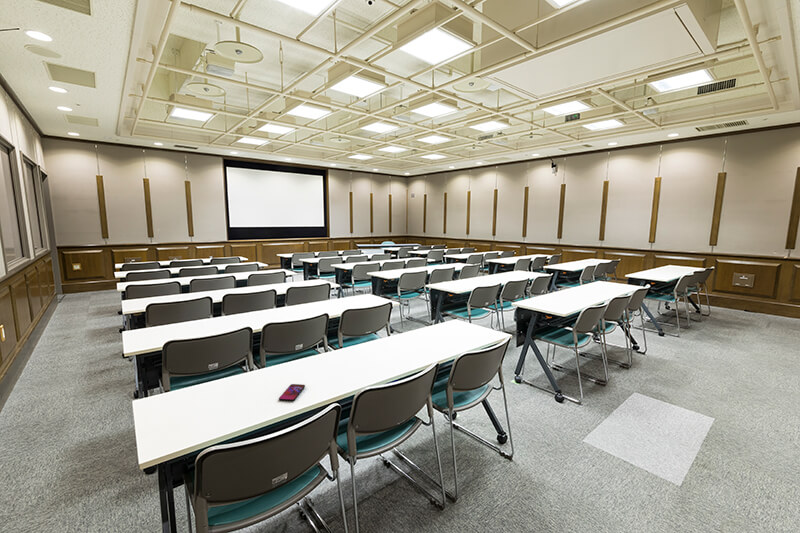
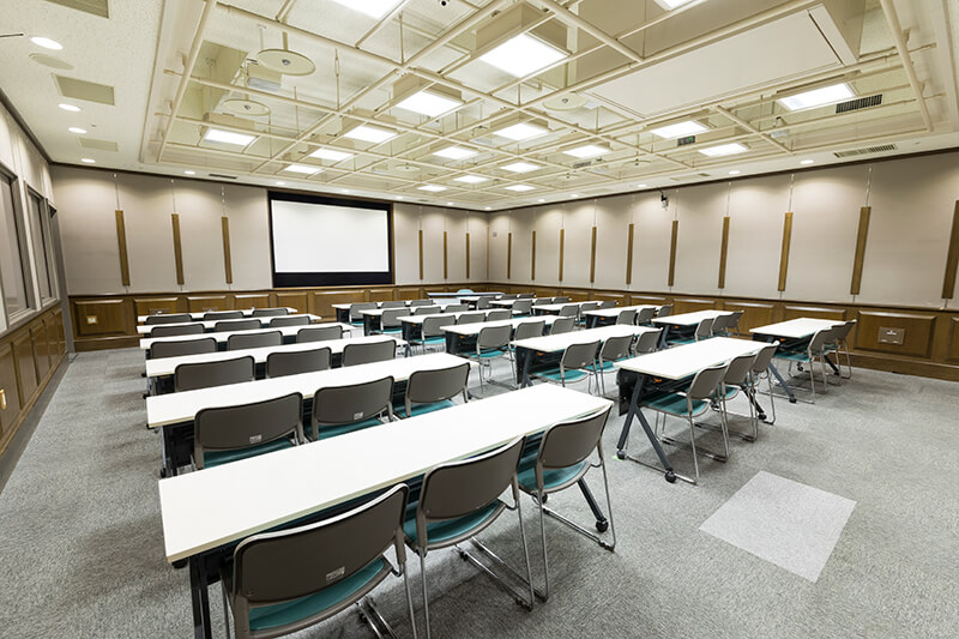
- smartphone (292, 392)
